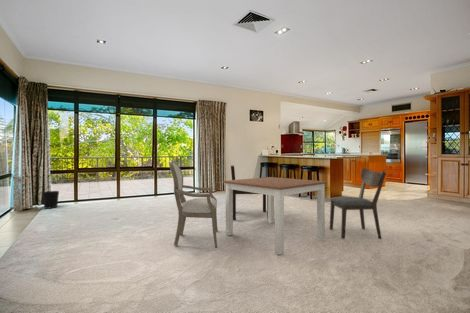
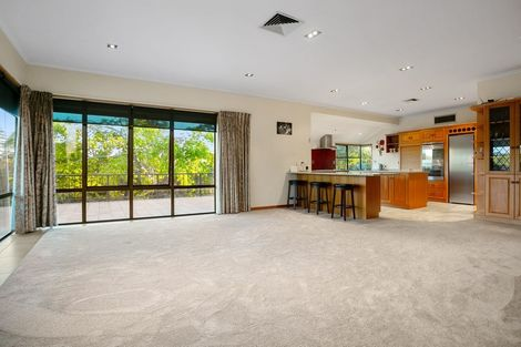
- wastebasket (50, 199)
- chair (249, 192)
- chair (357, 201)
- chair (193, 199)
- dining table (273, 208)
